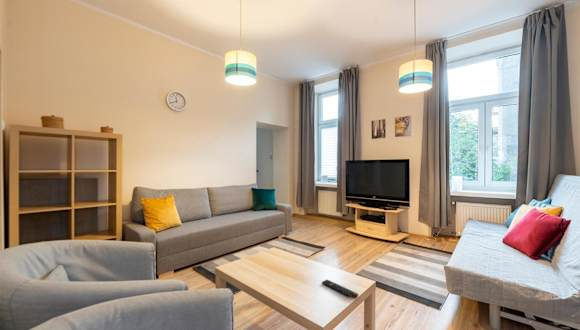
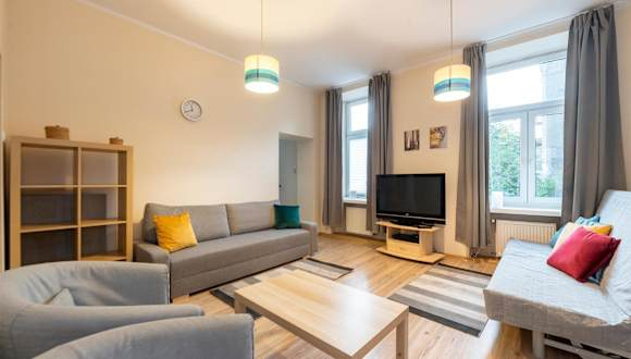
- remote control (339, 288)
